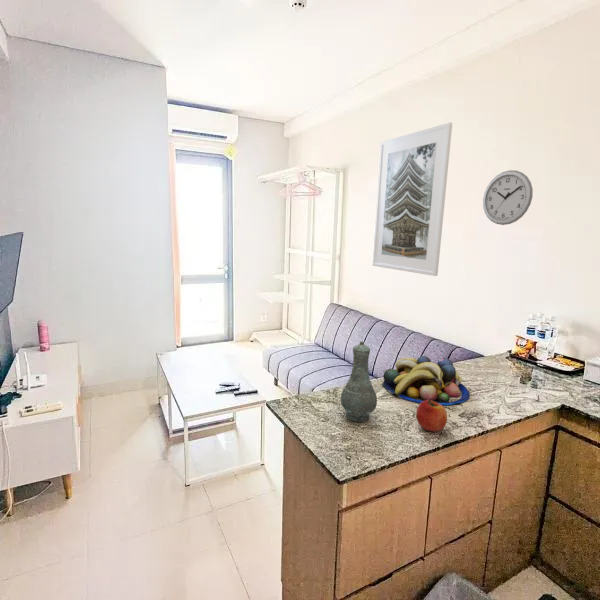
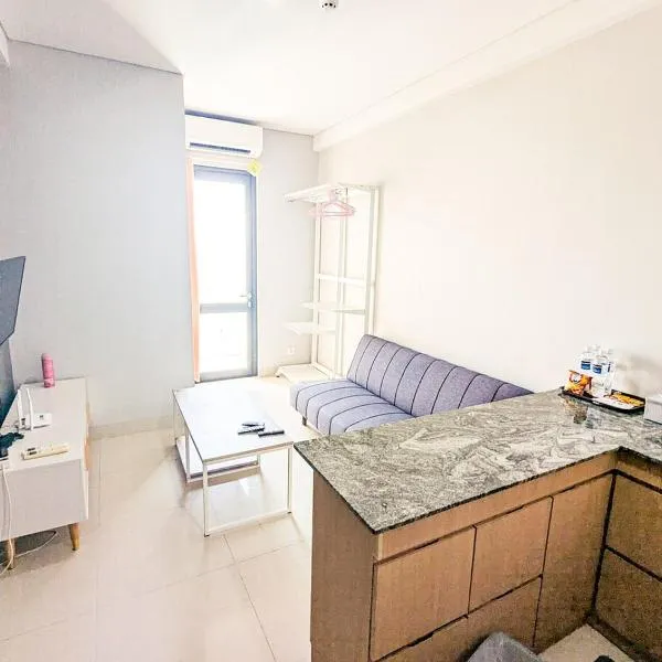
- fruit bowl (426, 374)
- wall clock (505, 197)
- apple (431, 414)
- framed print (406, 204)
- vase (359, 379)
